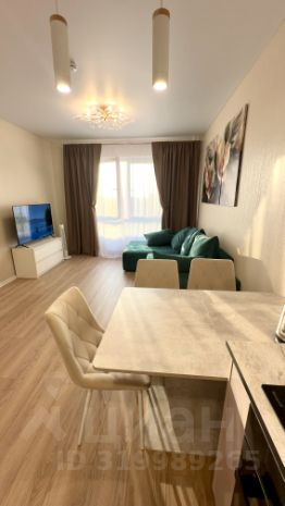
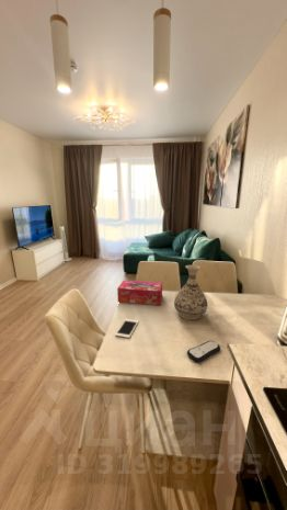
+ cell phone (127, 327)
+ vase (191, 291)
+ tissue box (140, 292)
+ remote control (204, 350)
